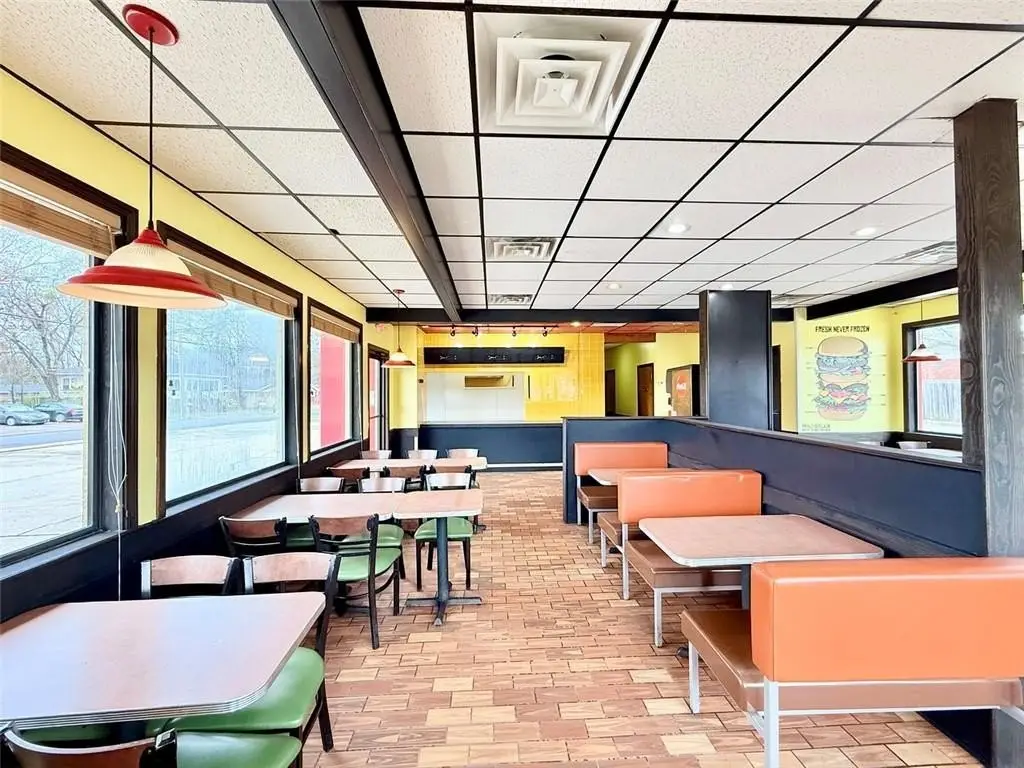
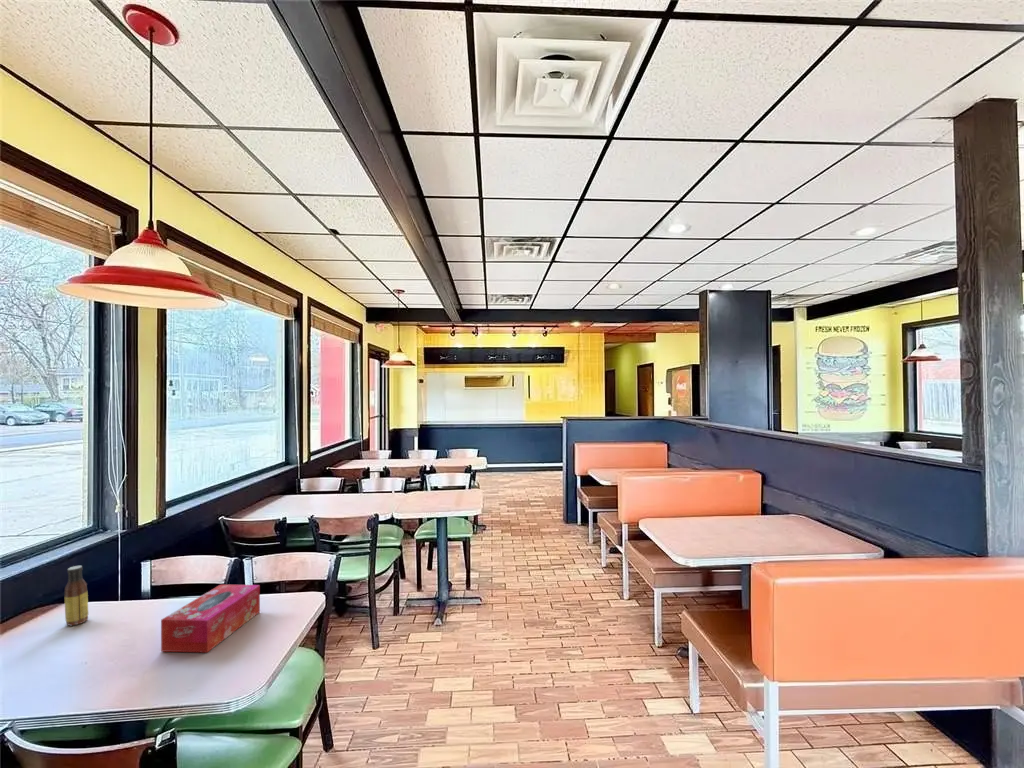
+ tissue box (214, 615)
+ sauce bottle (76, 594)
